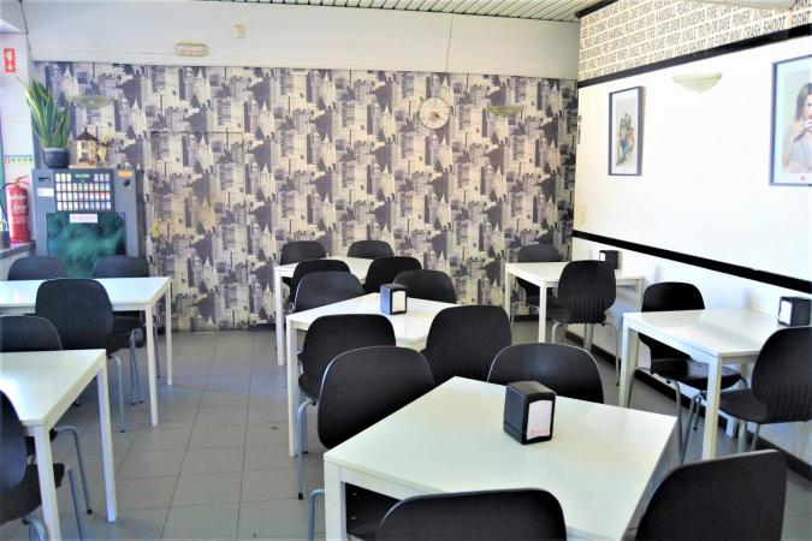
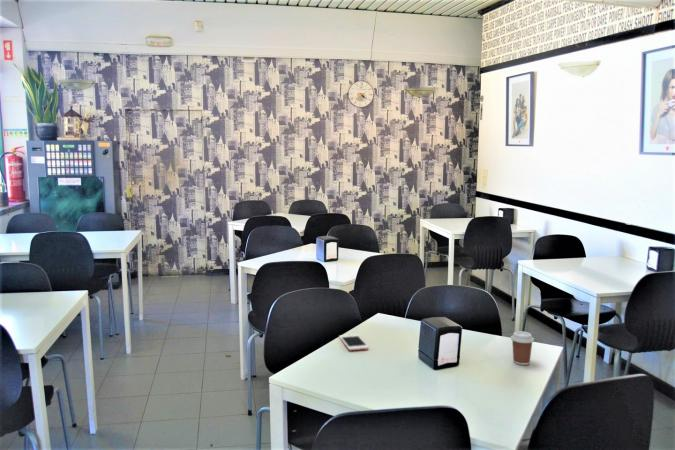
+ cell phone (353, 341)
+ coffee cup (521, 347)
